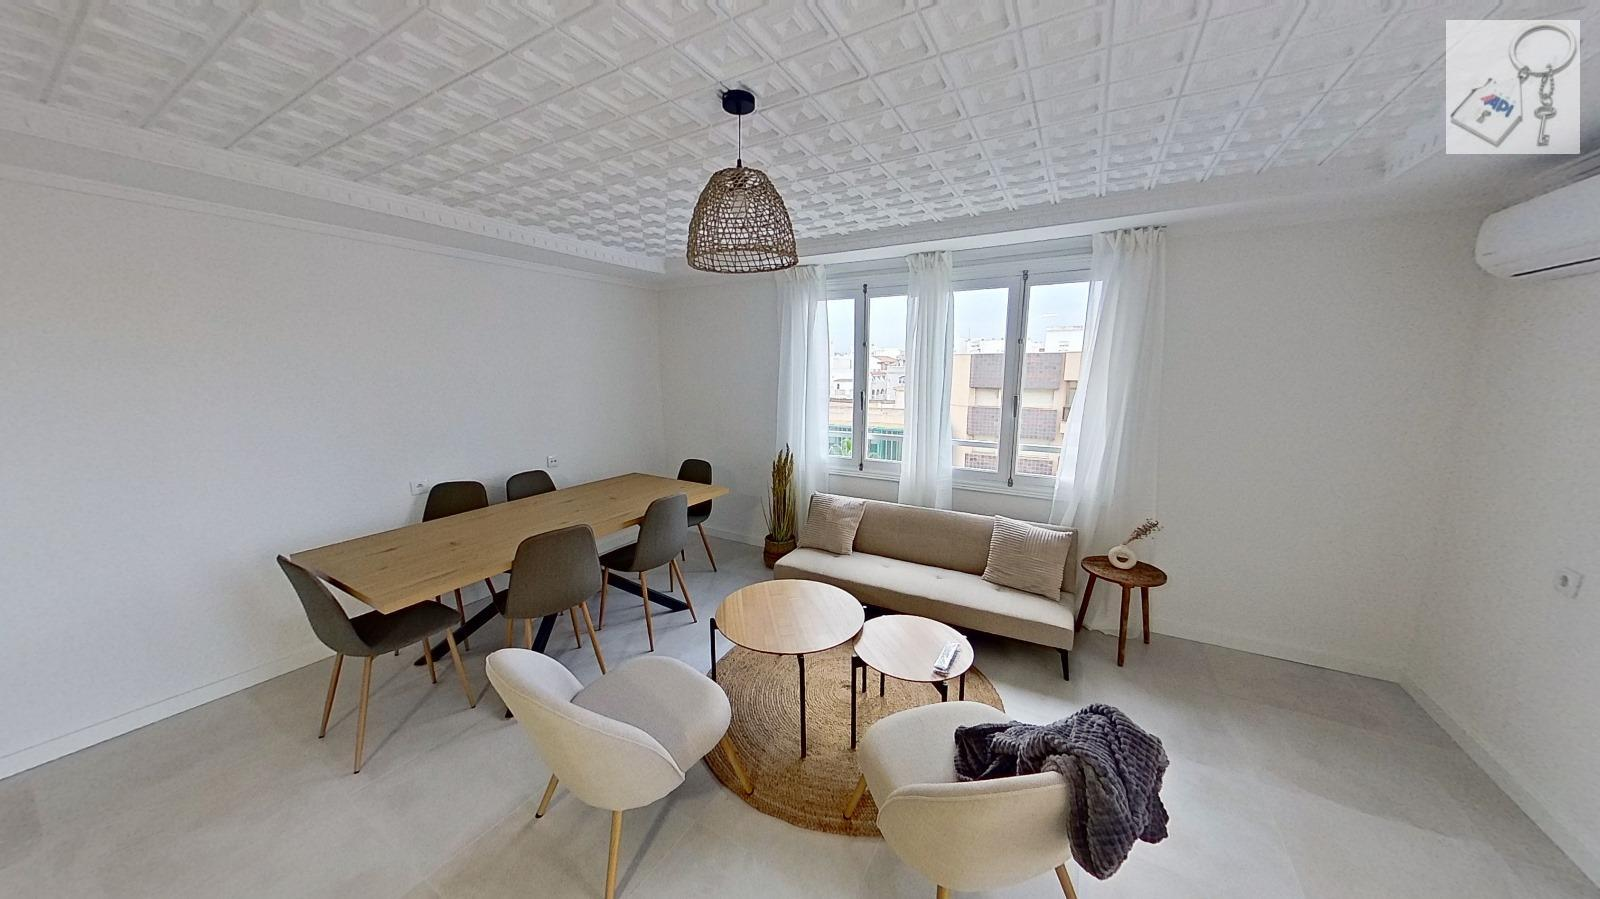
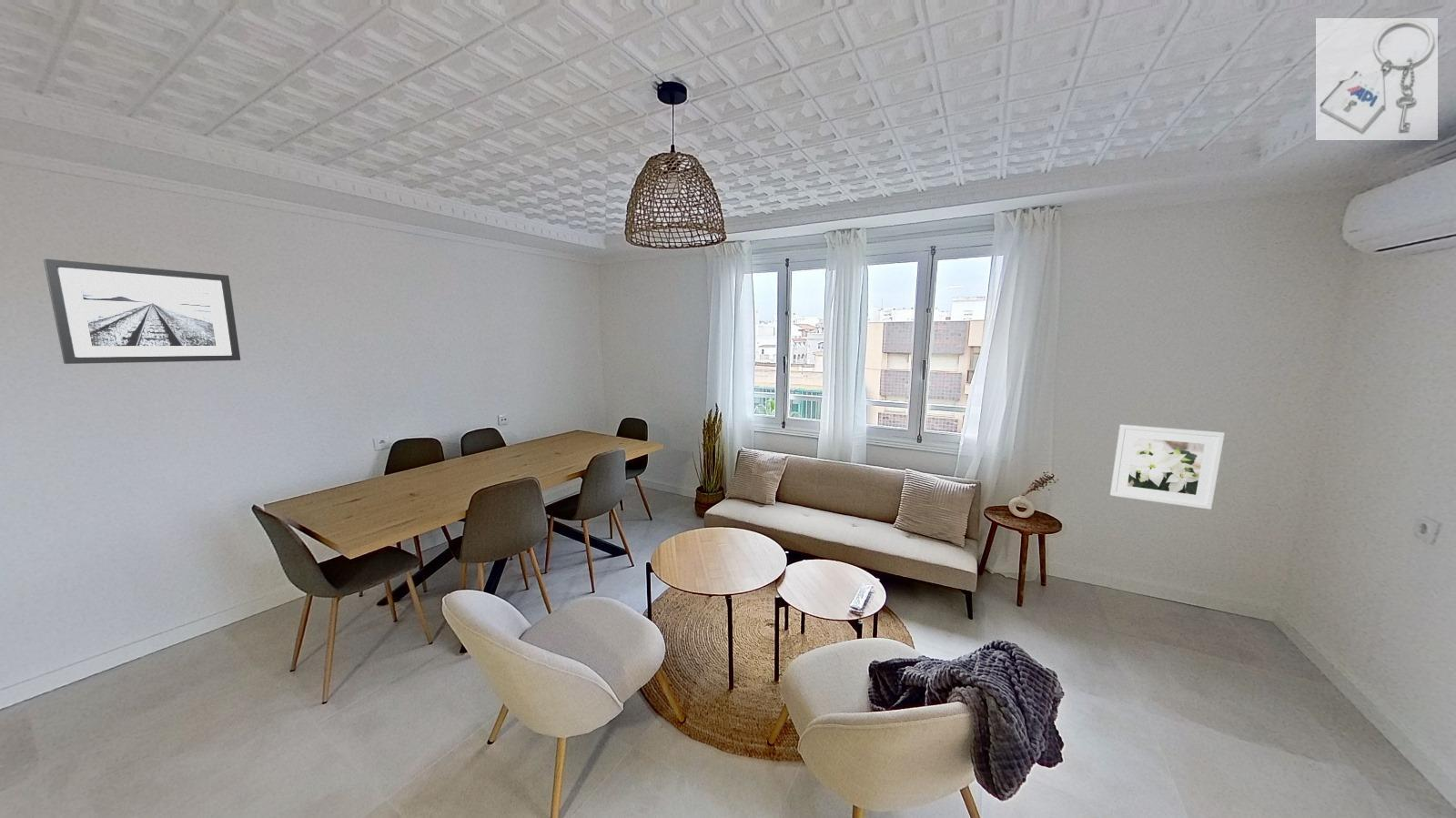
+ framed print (1164, 465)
+ wall art (153, 315)
